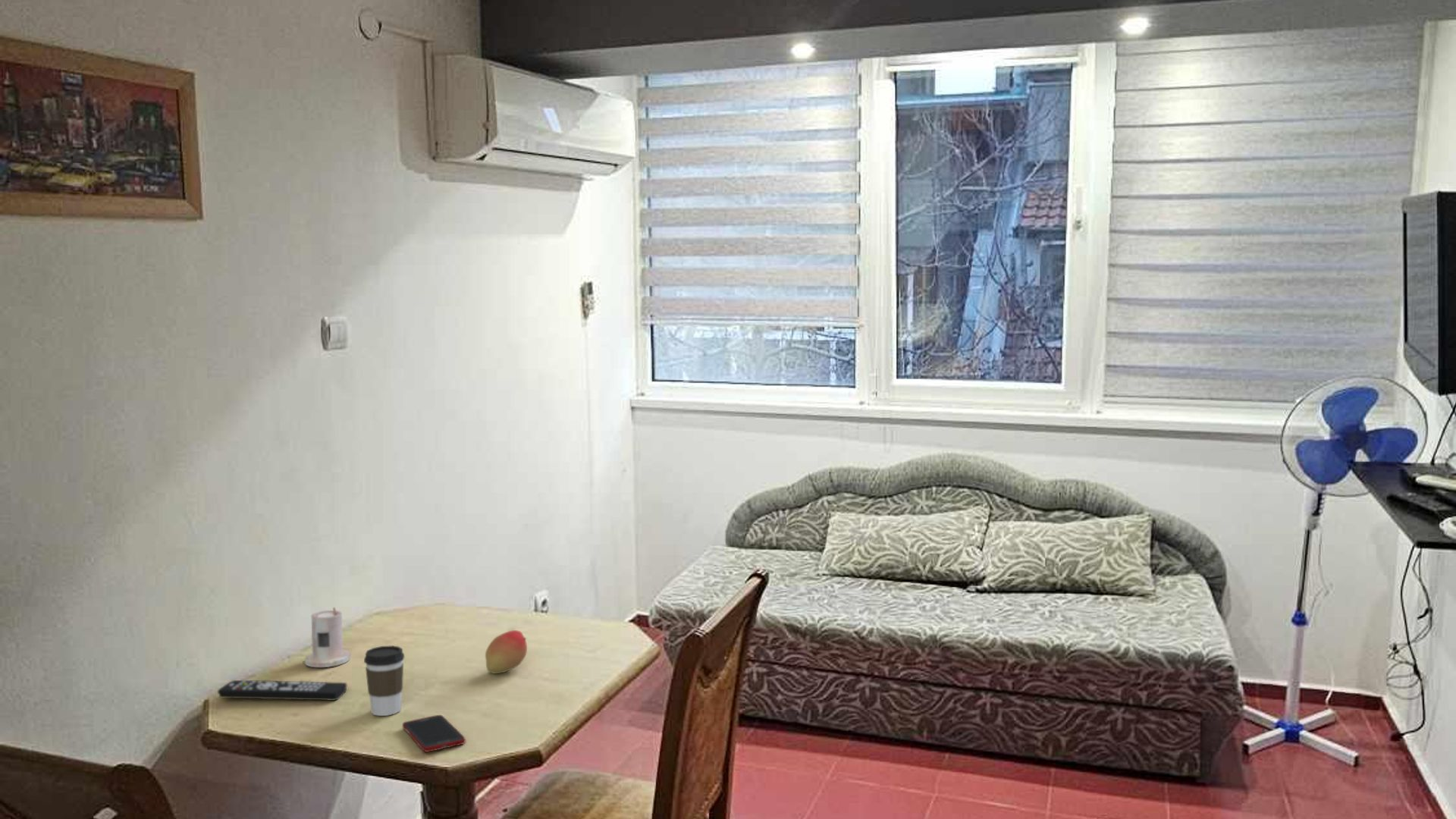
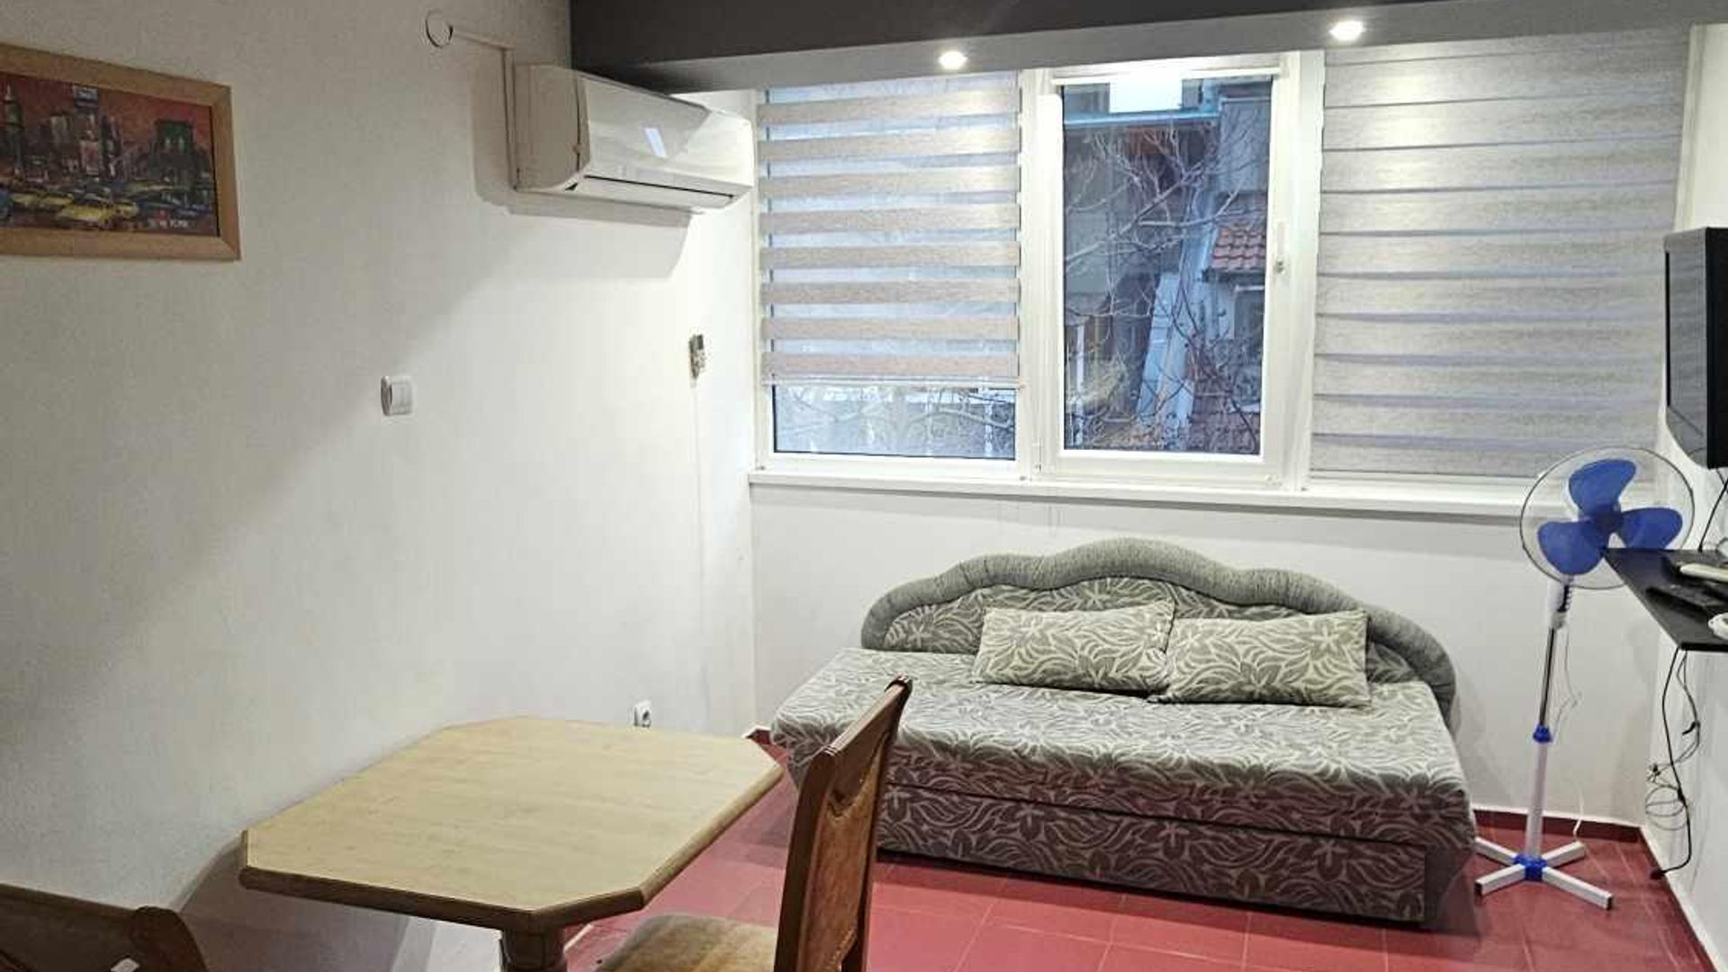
- cell phone (433, 733)
- fruit (507, 651)
- coffee cup (385, 680)
- candle (326, 634)
- remote control (283, 690)
